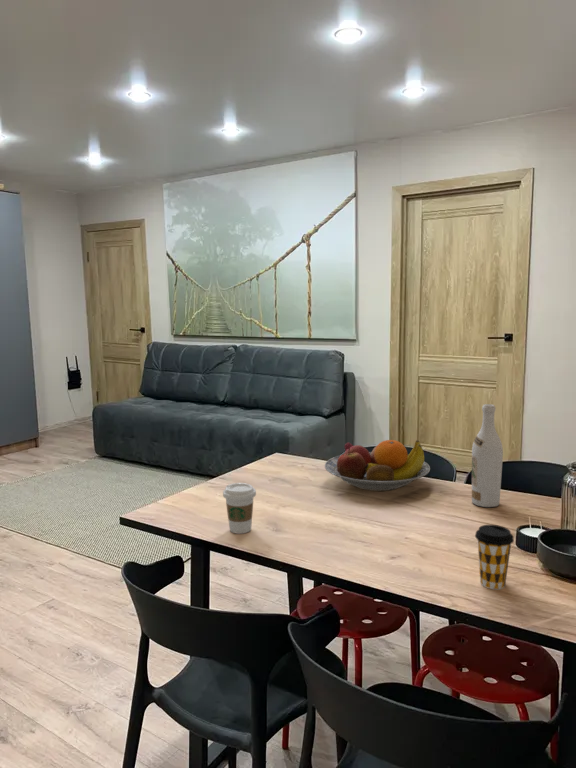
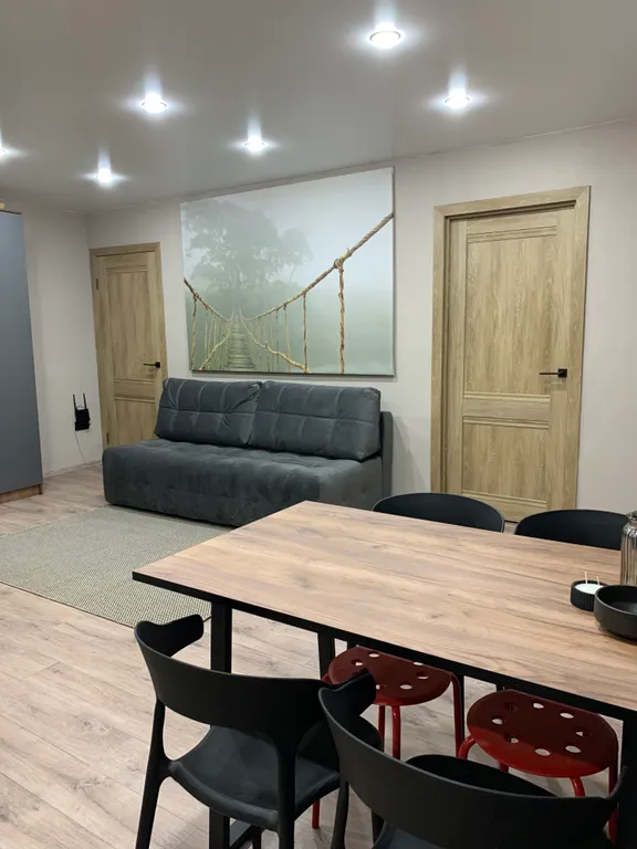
- wine bottle (487, 454)
- fruit bowl (376, 461)
- coffee cup (239, 508)
- coffee cup (493, 557)
